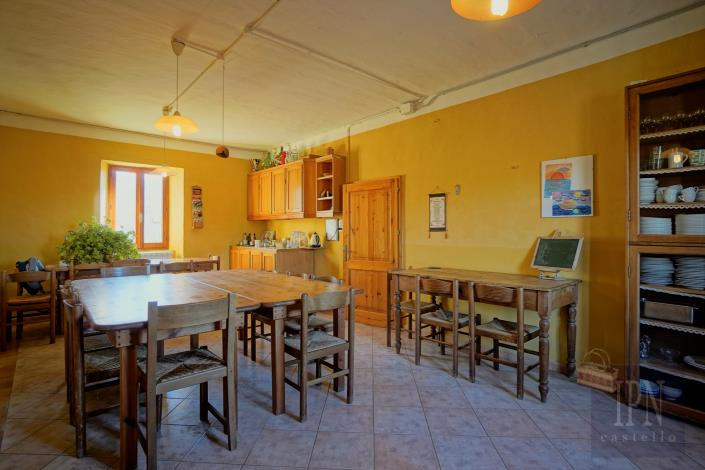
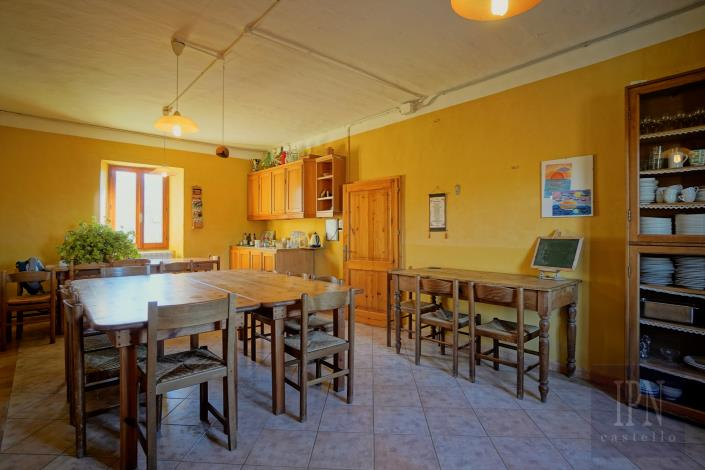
- basket (597, 367)
